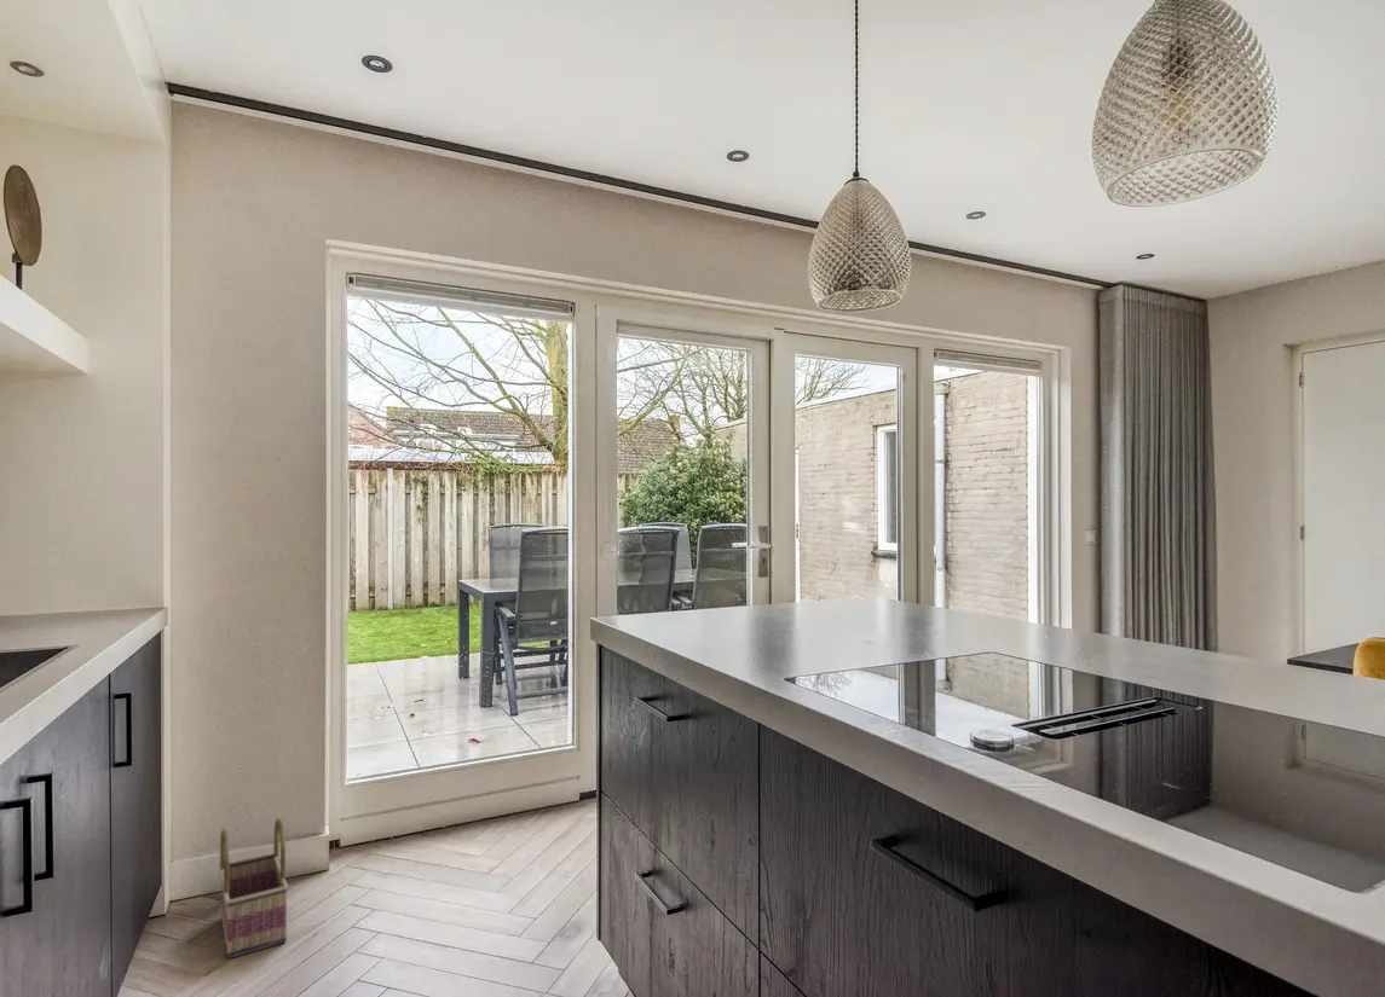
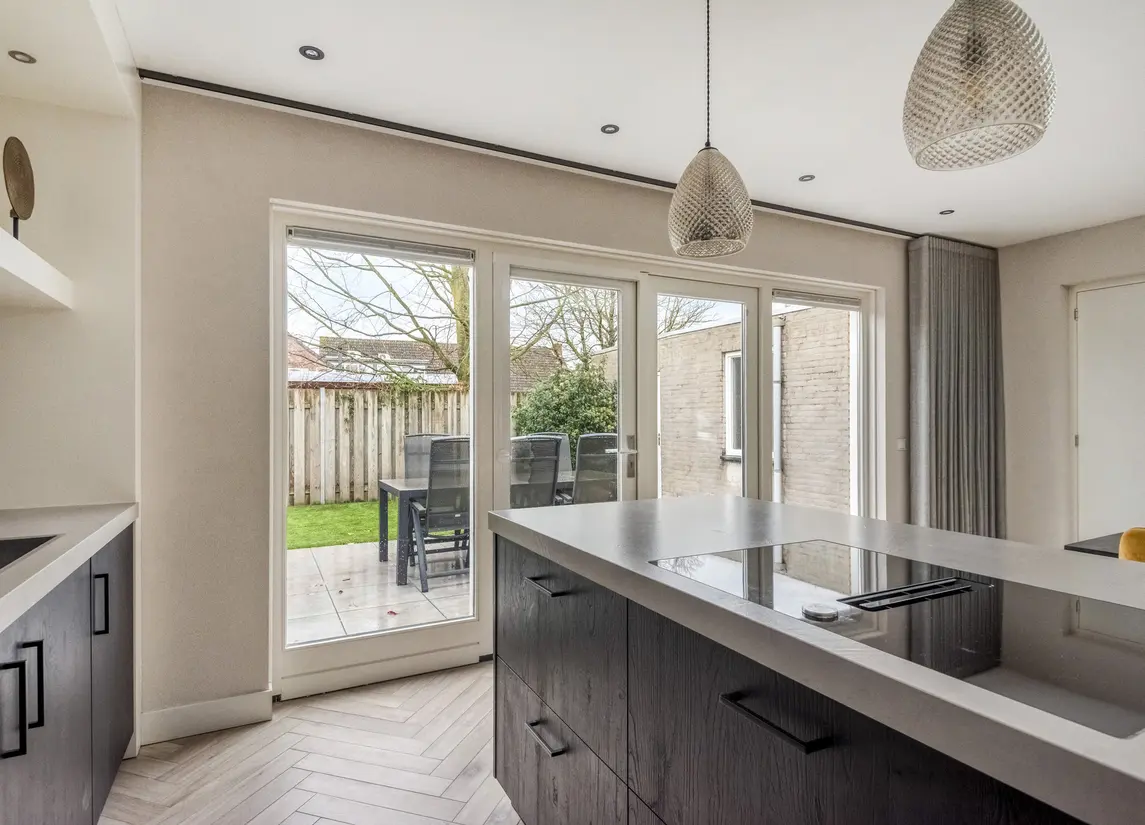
- basket (252, 876)
